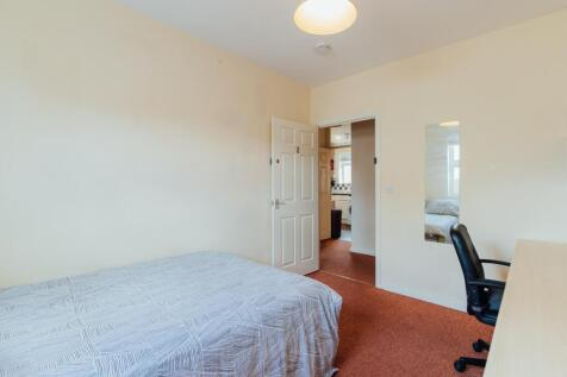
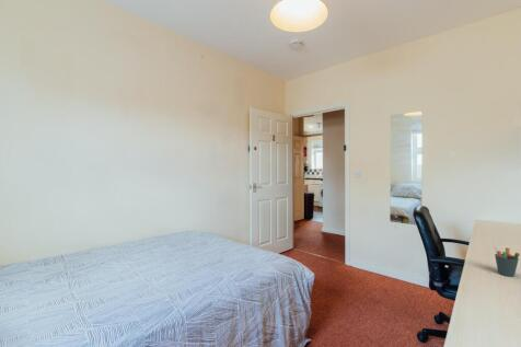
+ pen holder (506, 261)
